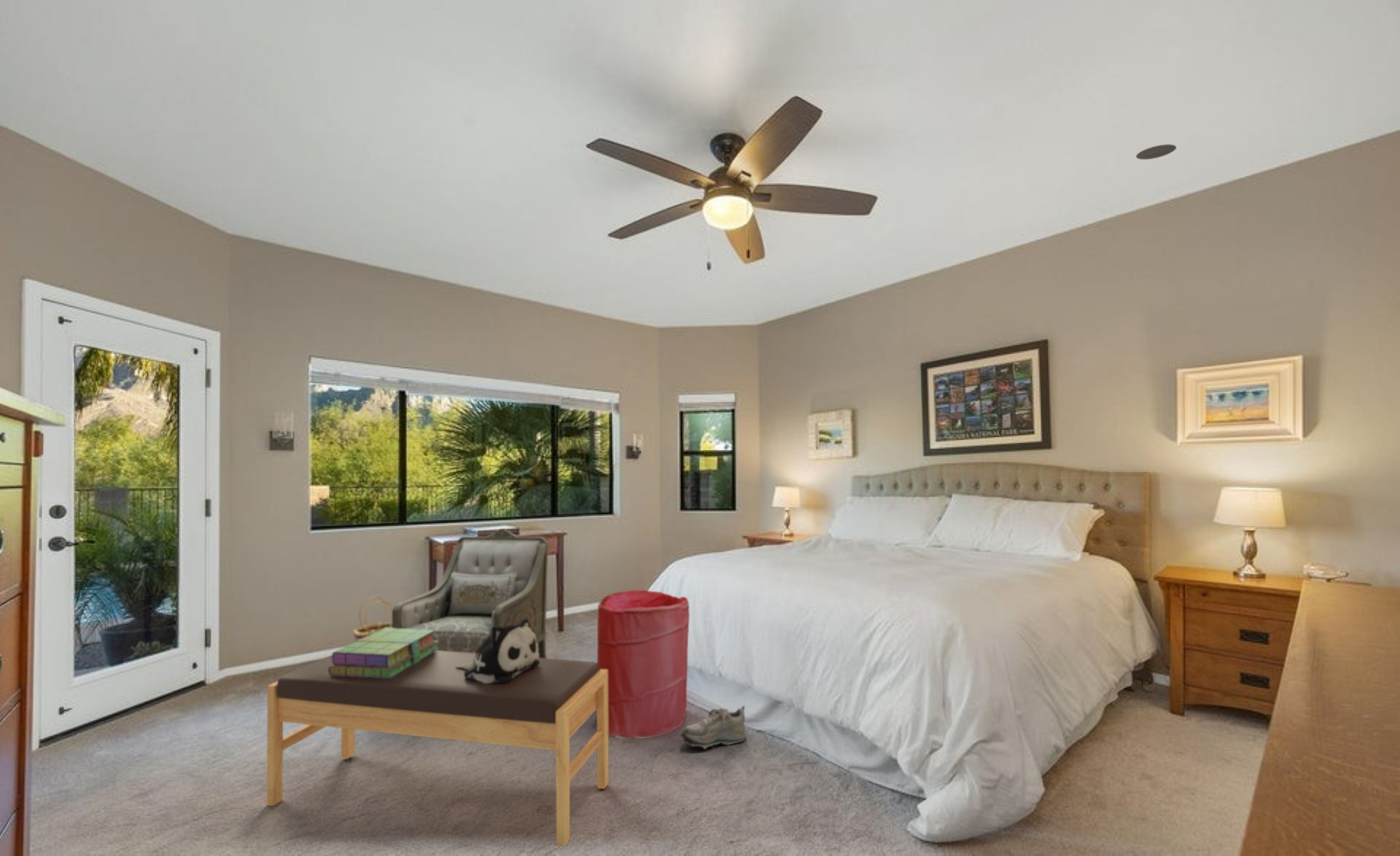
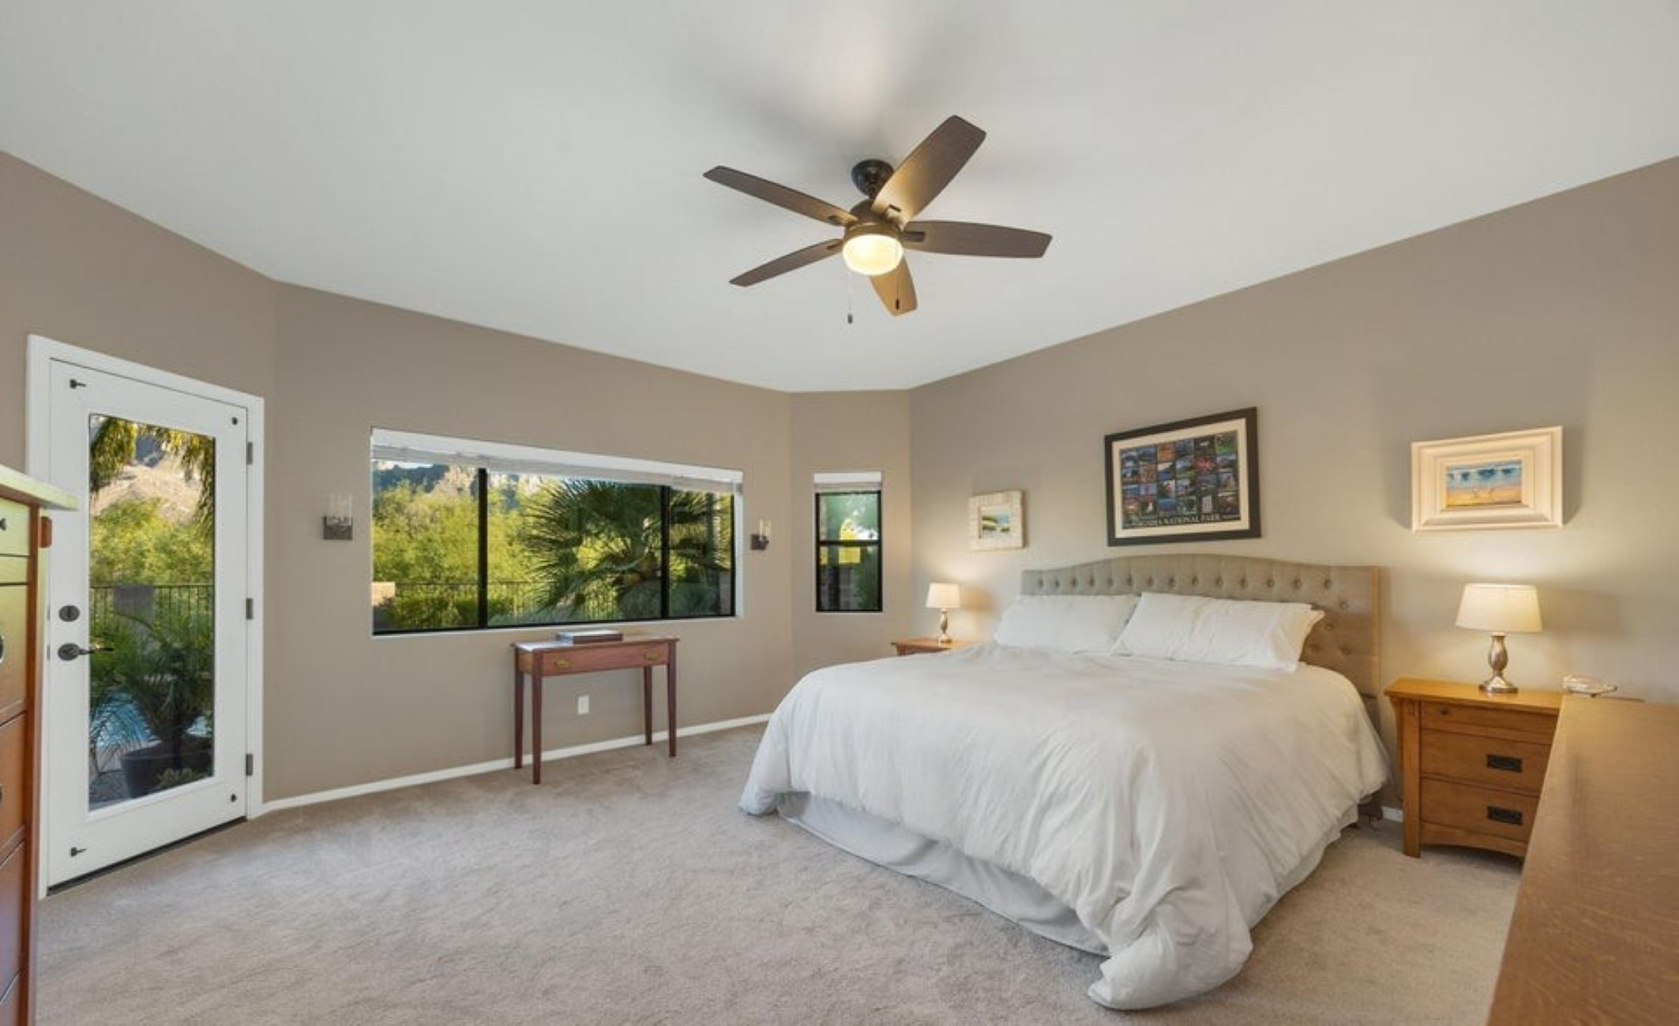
- recessed light (1156, 150)
- plush toy (492, 644)
- shoe (713, 723)
- armchair (475, 610)
- laundry hamper (643, 657)
- stack of books (386, 651)
- bench (442, 731)
- basket (377, 625)
